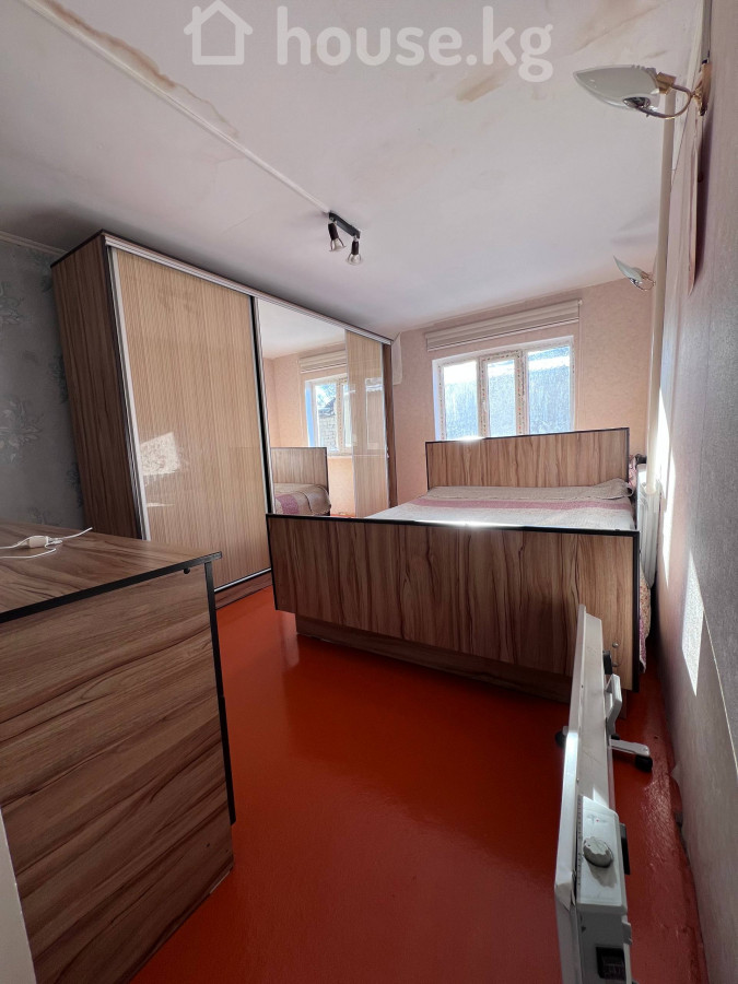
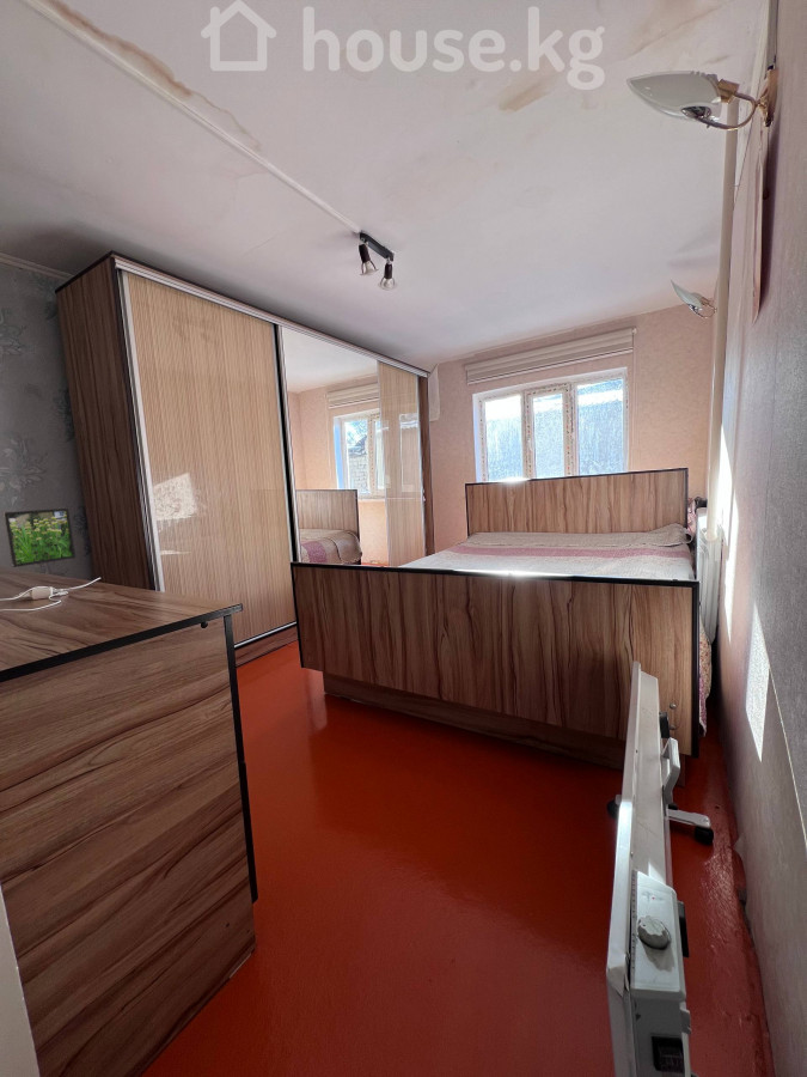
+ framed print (41, 536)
